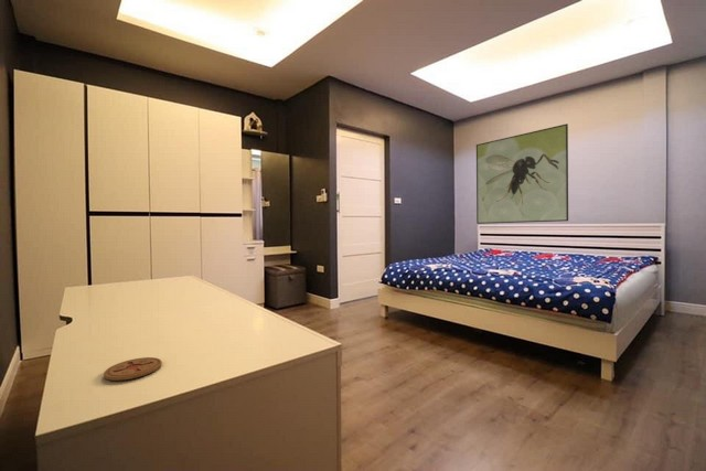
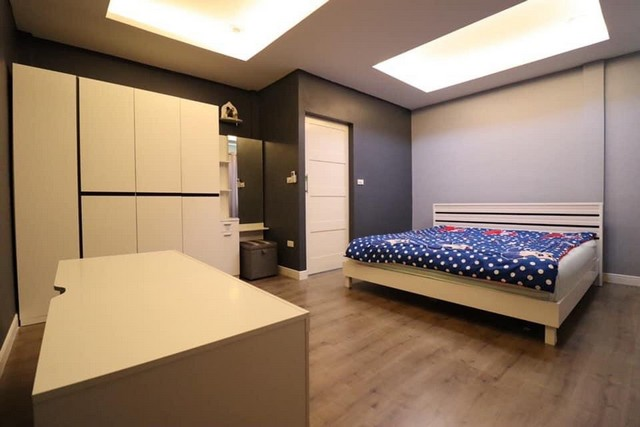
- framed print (517, 179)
- coaster (133, 367)
